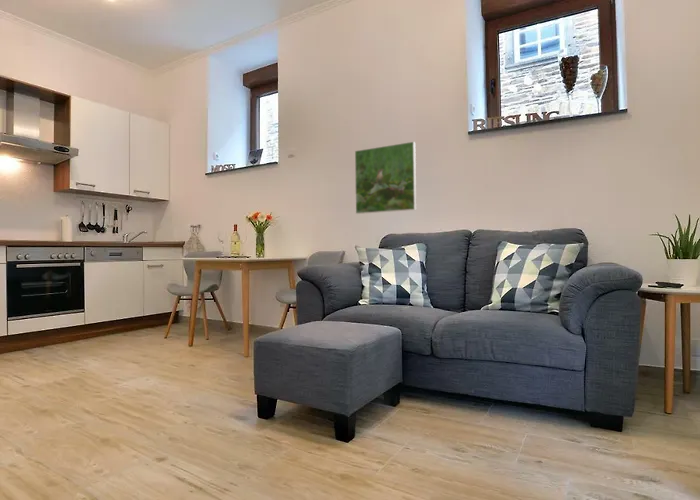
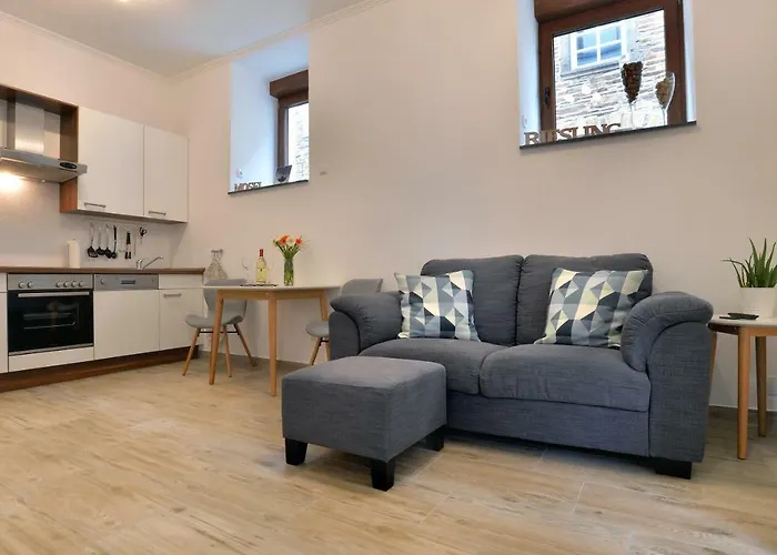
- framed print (384, 179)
